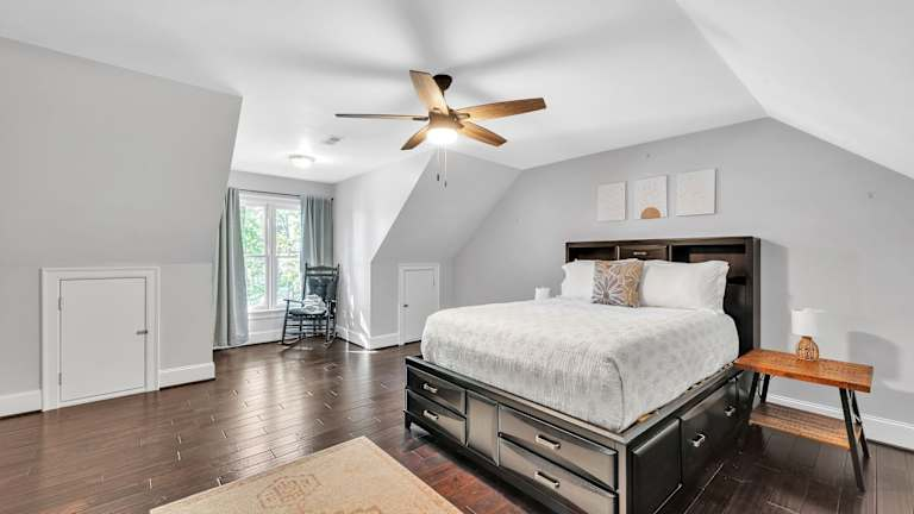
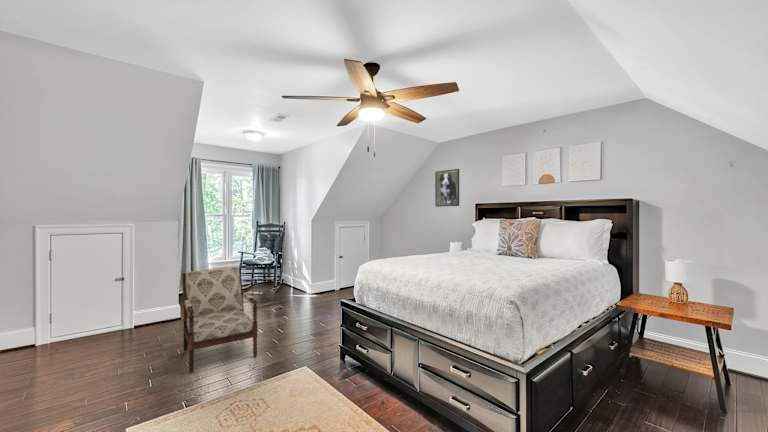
+ armchair (218, 312)
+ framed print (446, 188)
